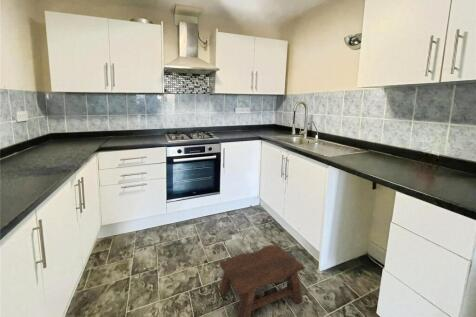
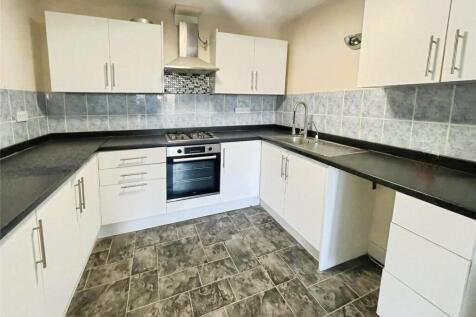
- stool (259, 278)
